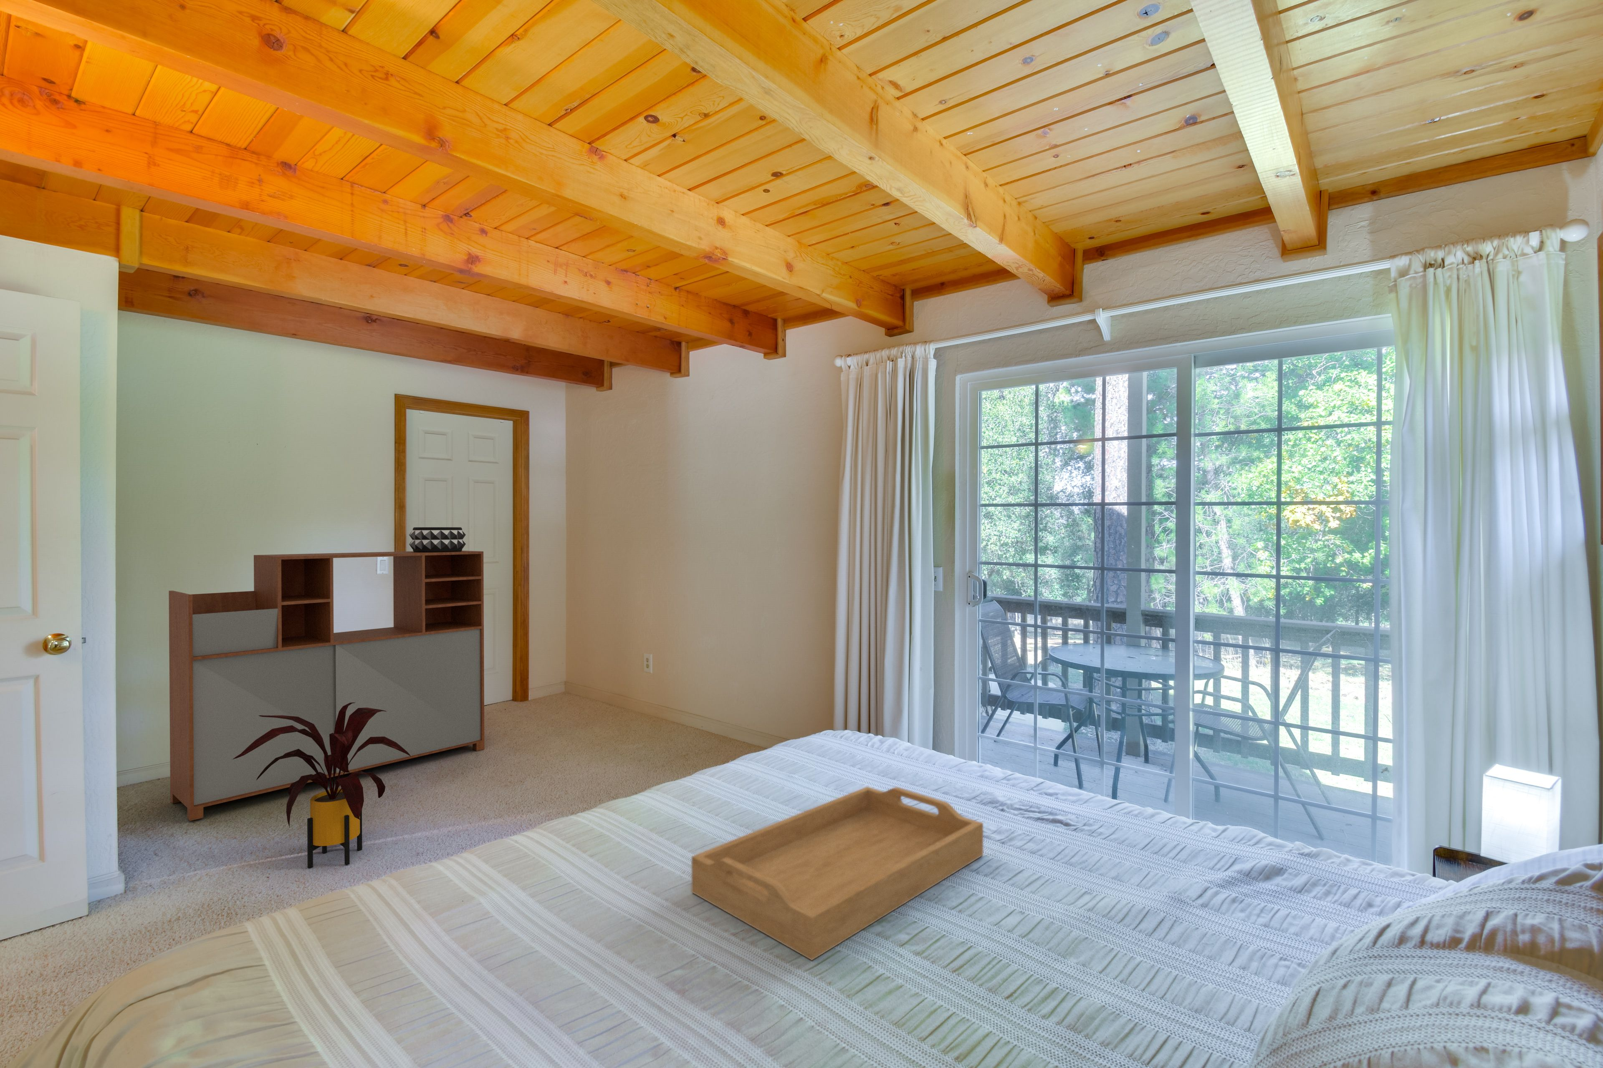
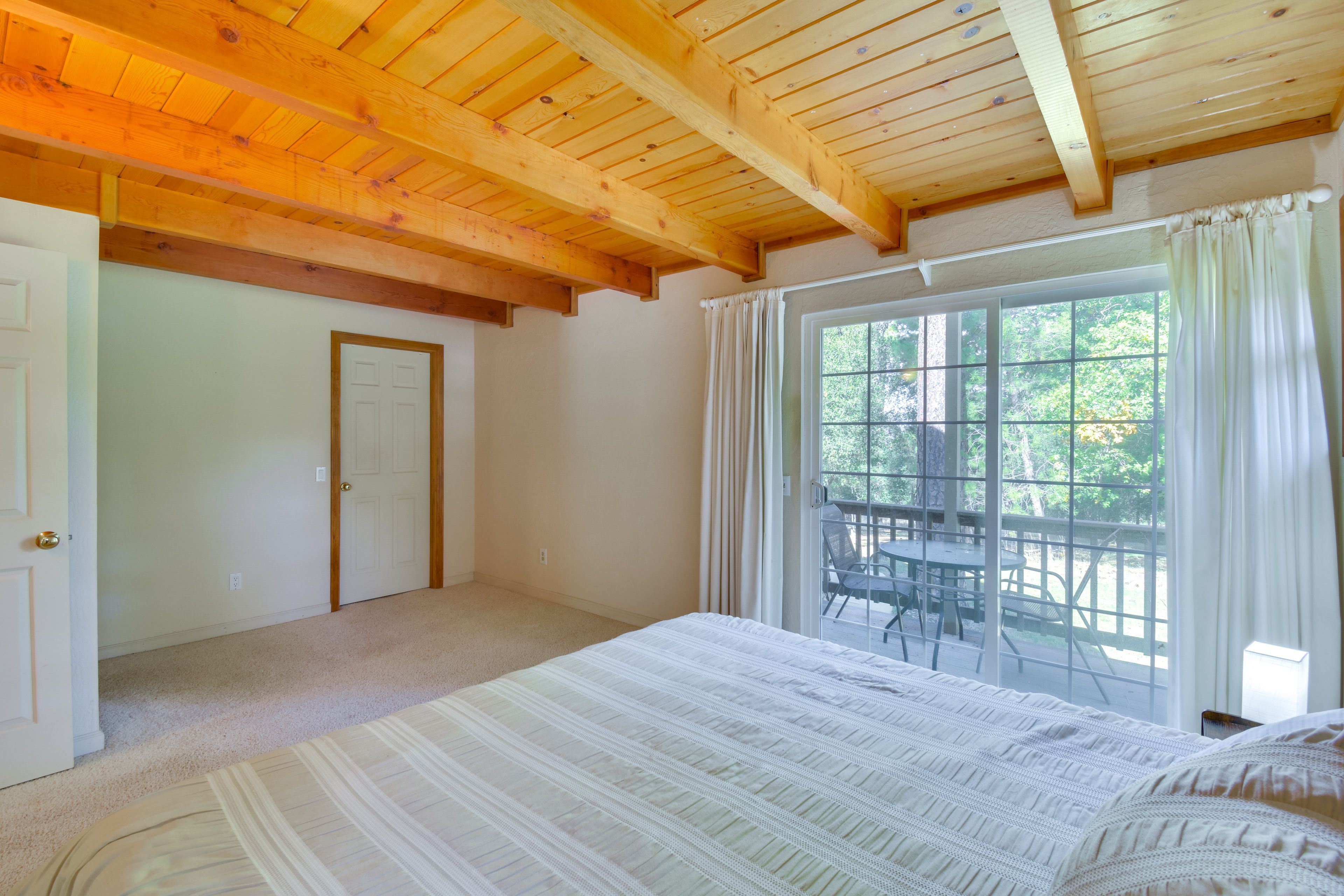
- serving tray (844, 850)
- storage cabinet (344, 663)
- decorative bowl (438, 539)
- house plant (328, 786)
